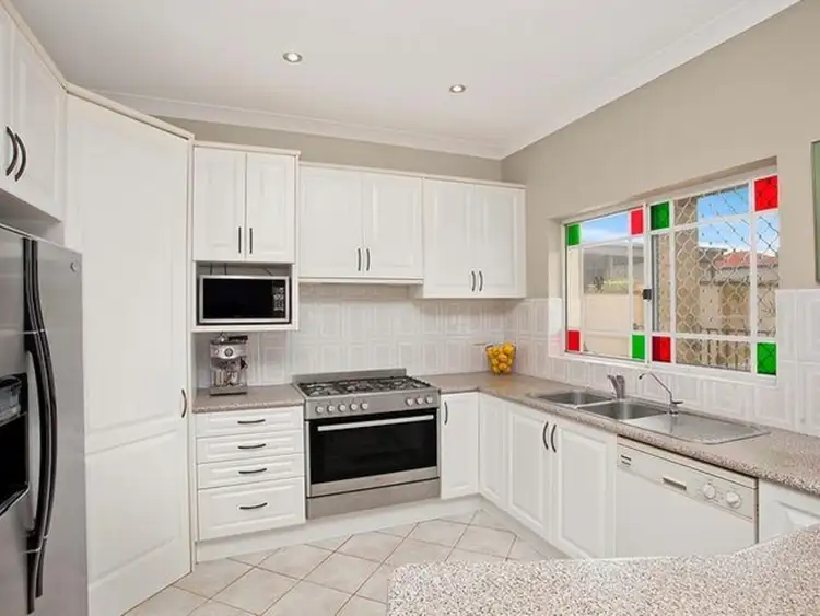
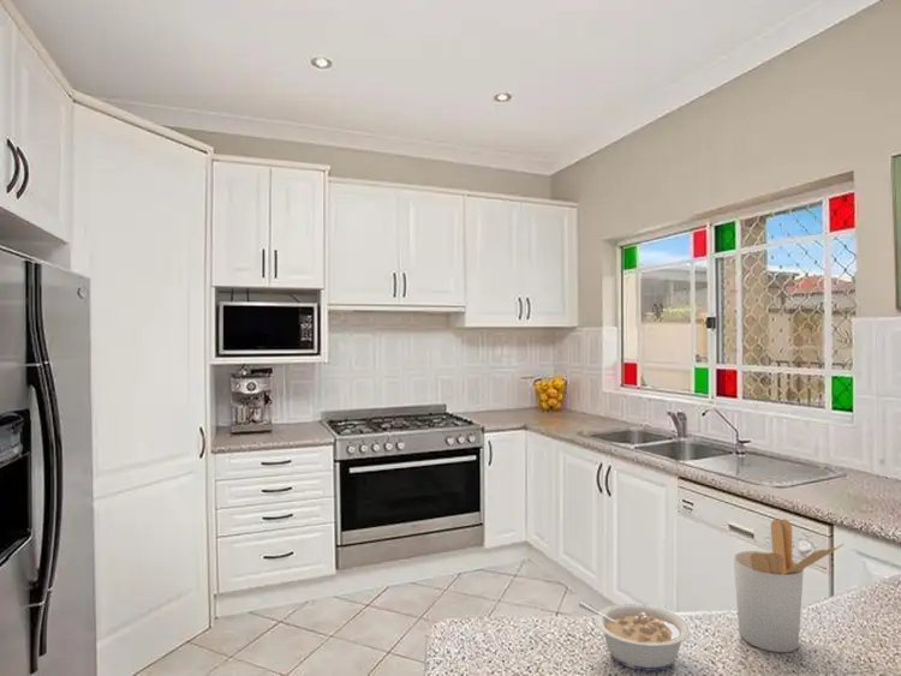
+ utensil holder (786, 586)
+ legume (638, 635)
